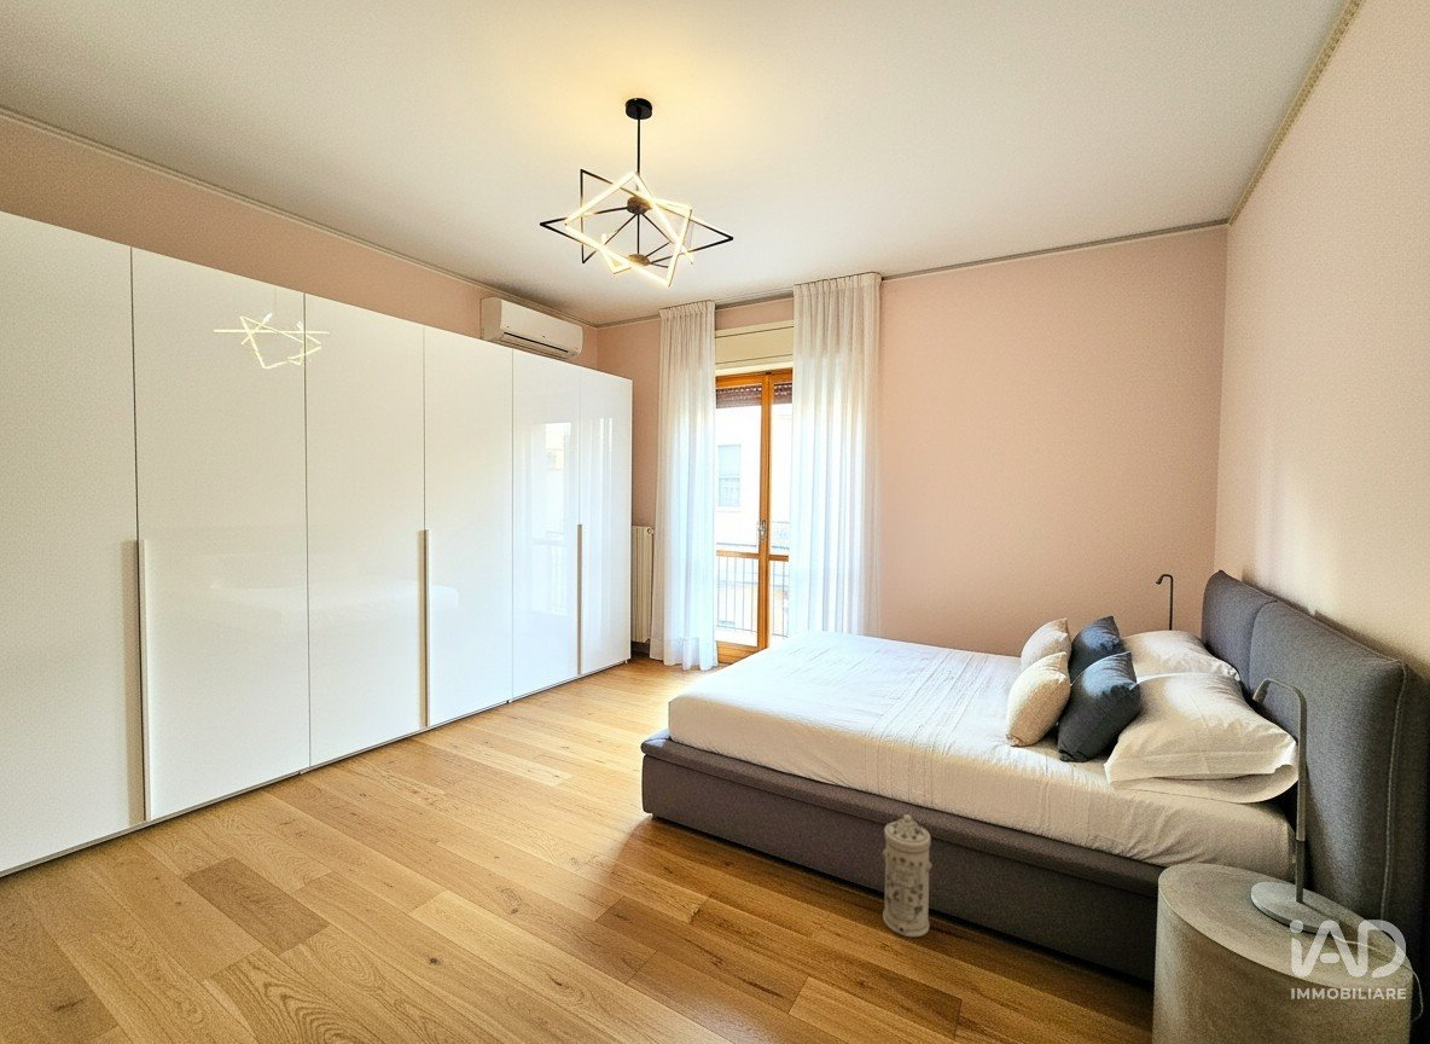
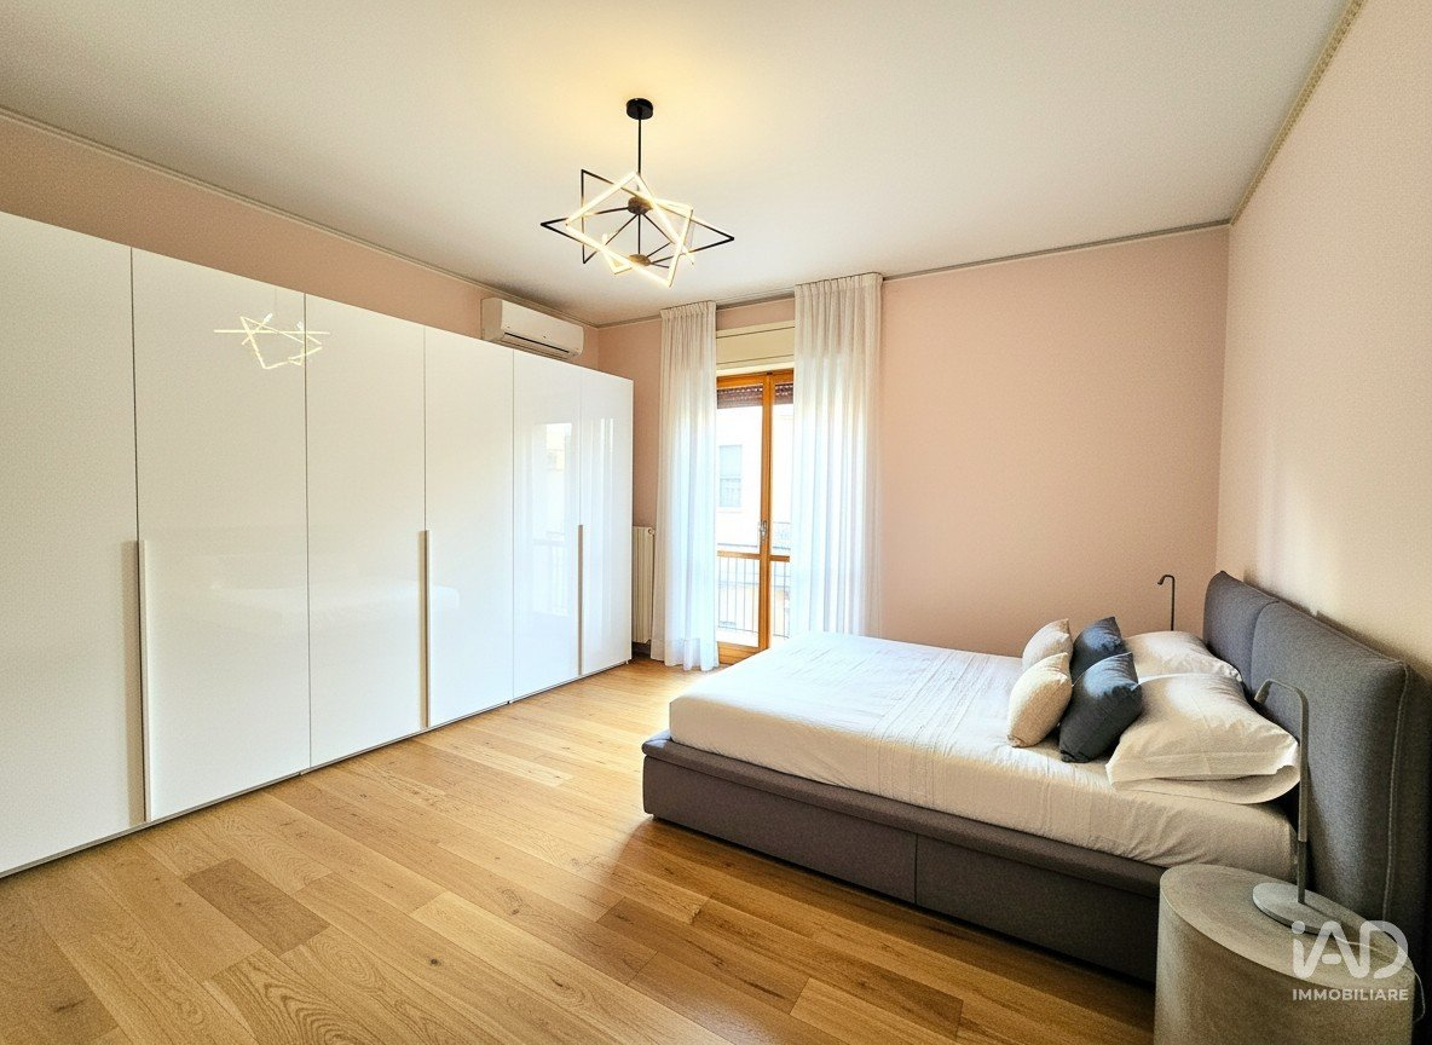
- water filter (906, 869)
